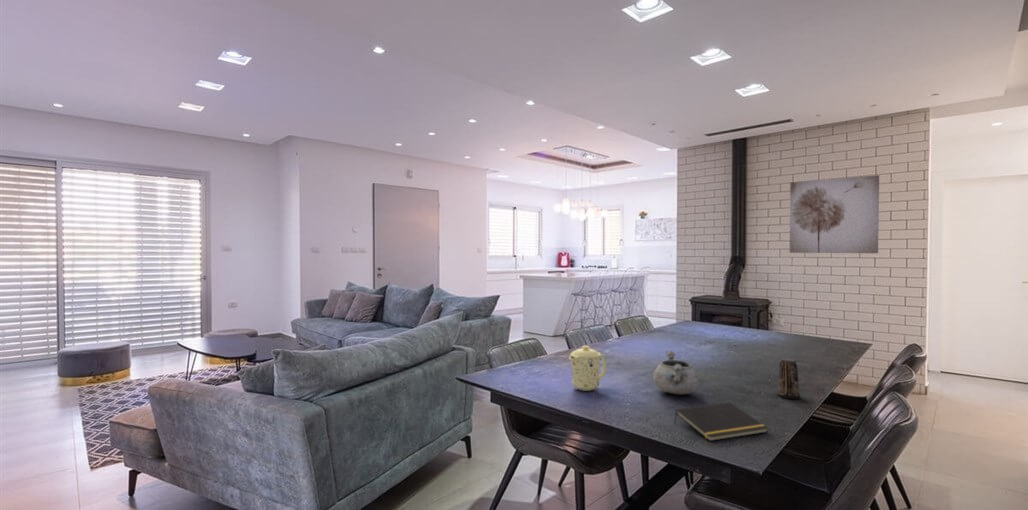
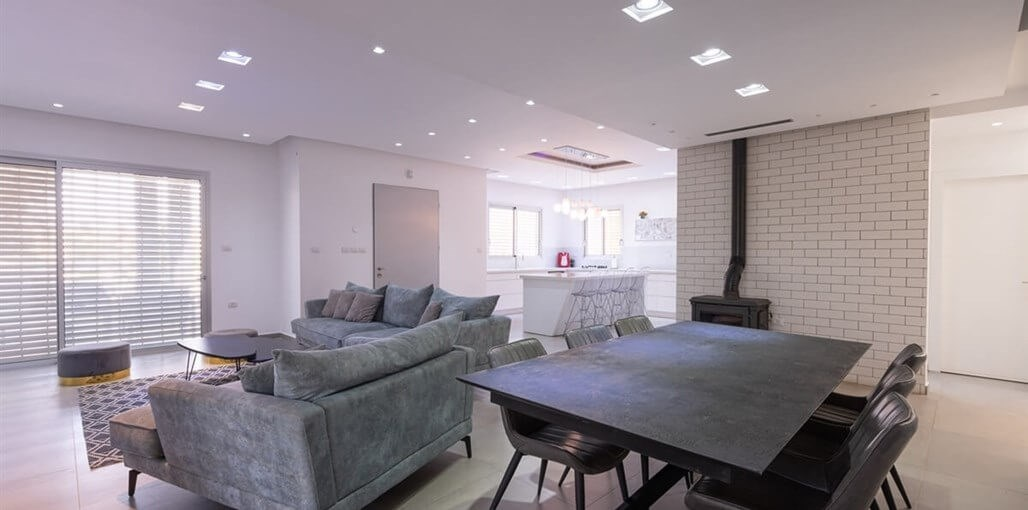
- decorative bowl (675, 374)
- notepad (720, 420)
- mug (587, 367)
- candle (788, 377)
- wall art (831, 216)
